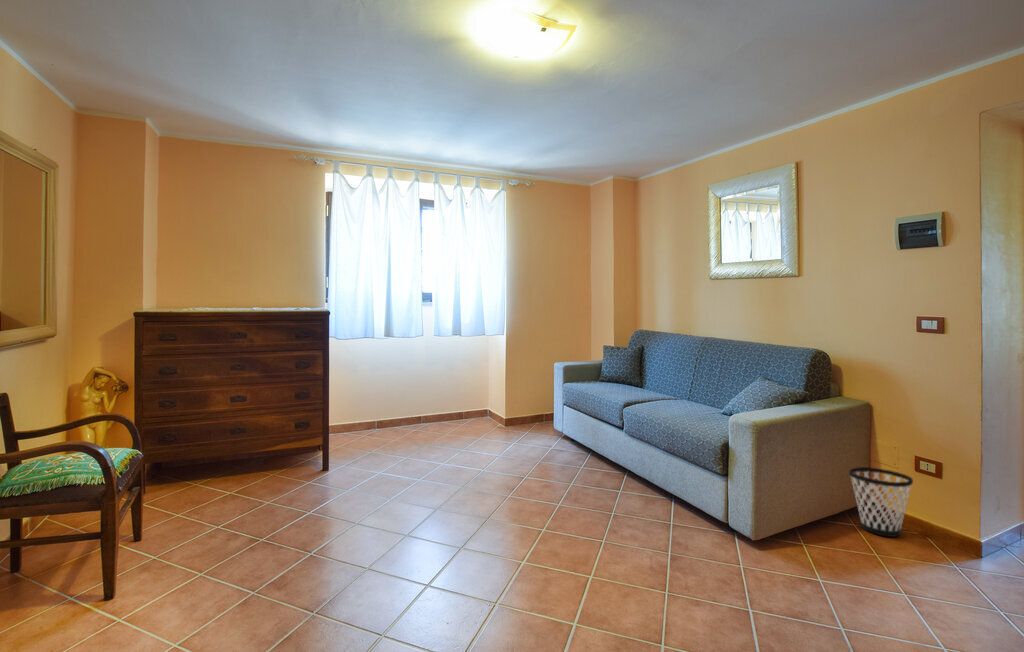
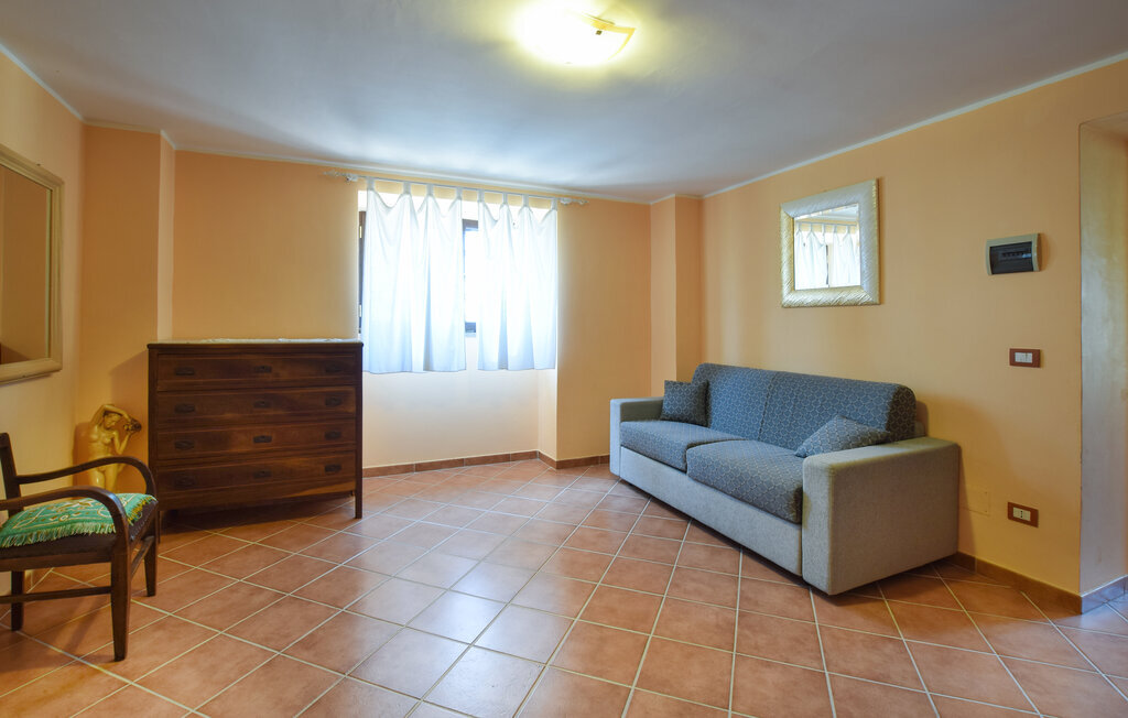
- wastebasket (879, 502)
